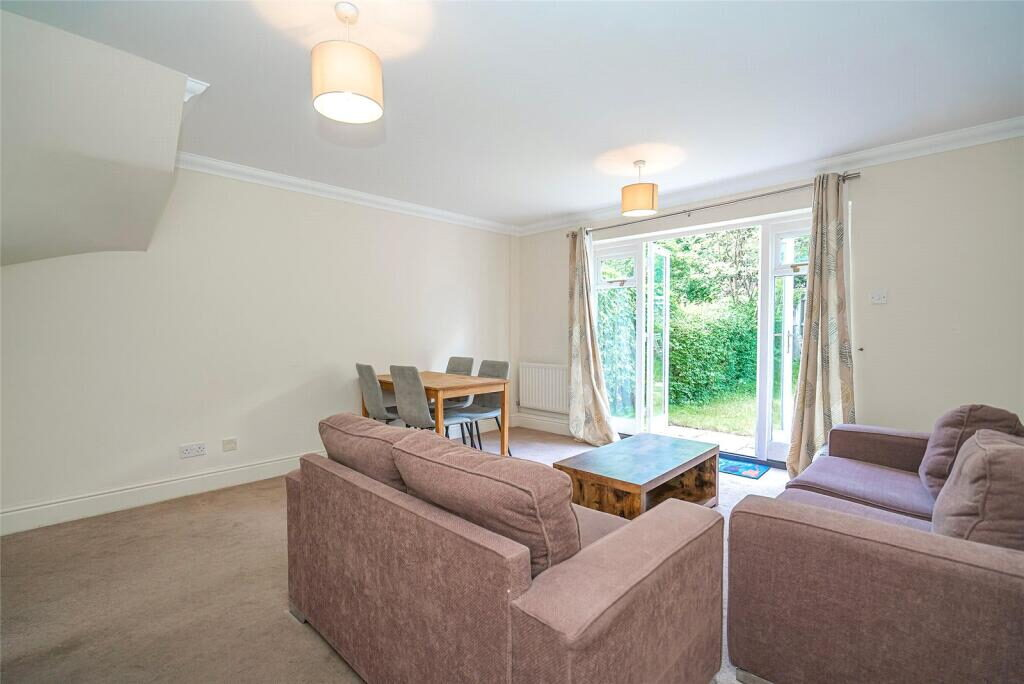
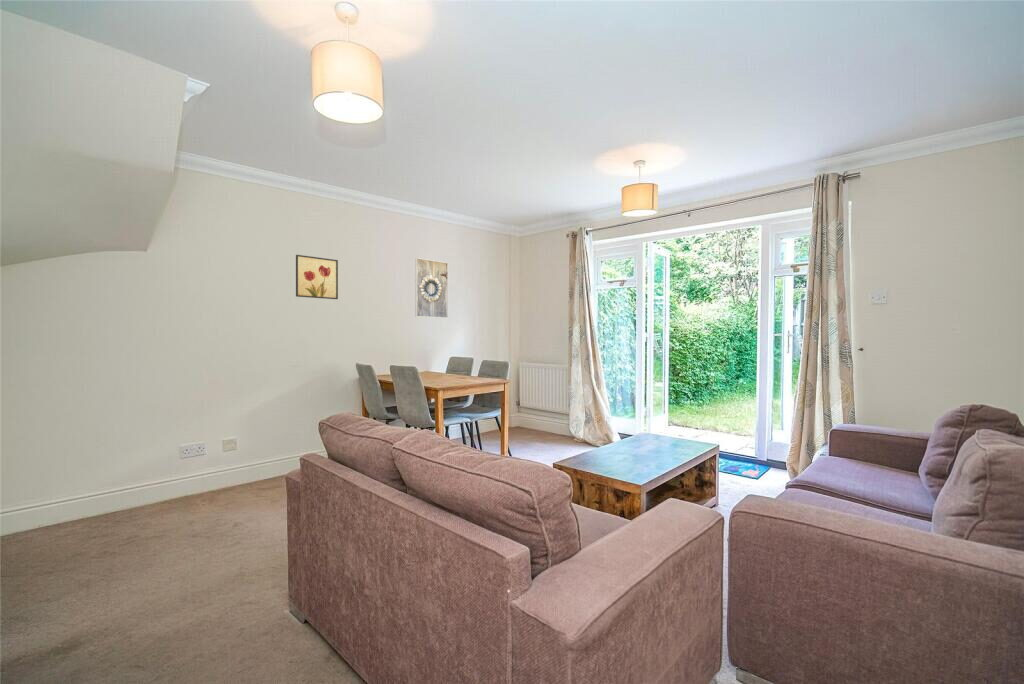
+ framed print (431, 288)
+ wall art (317, 277)
